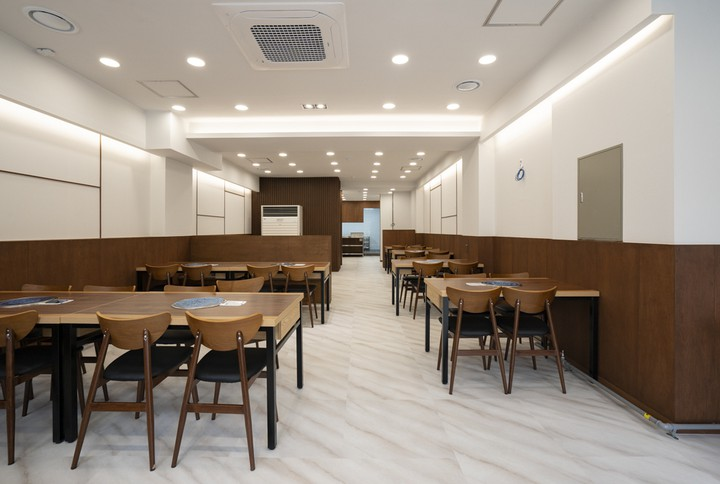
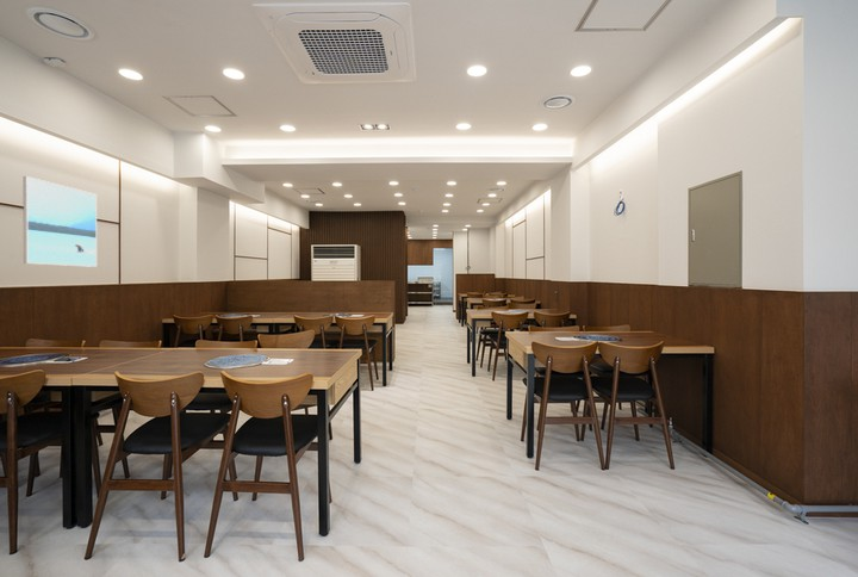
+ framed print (63, 225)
